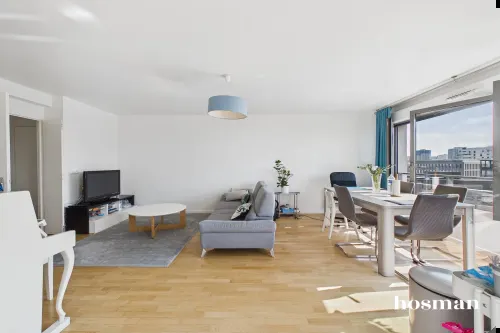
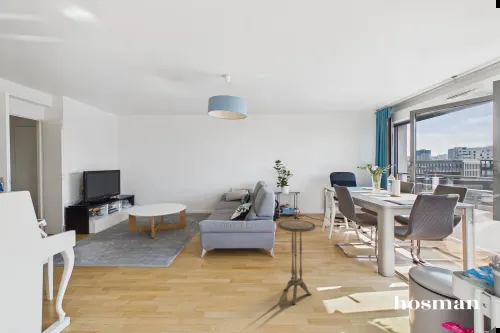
+ side table (295, 260)
